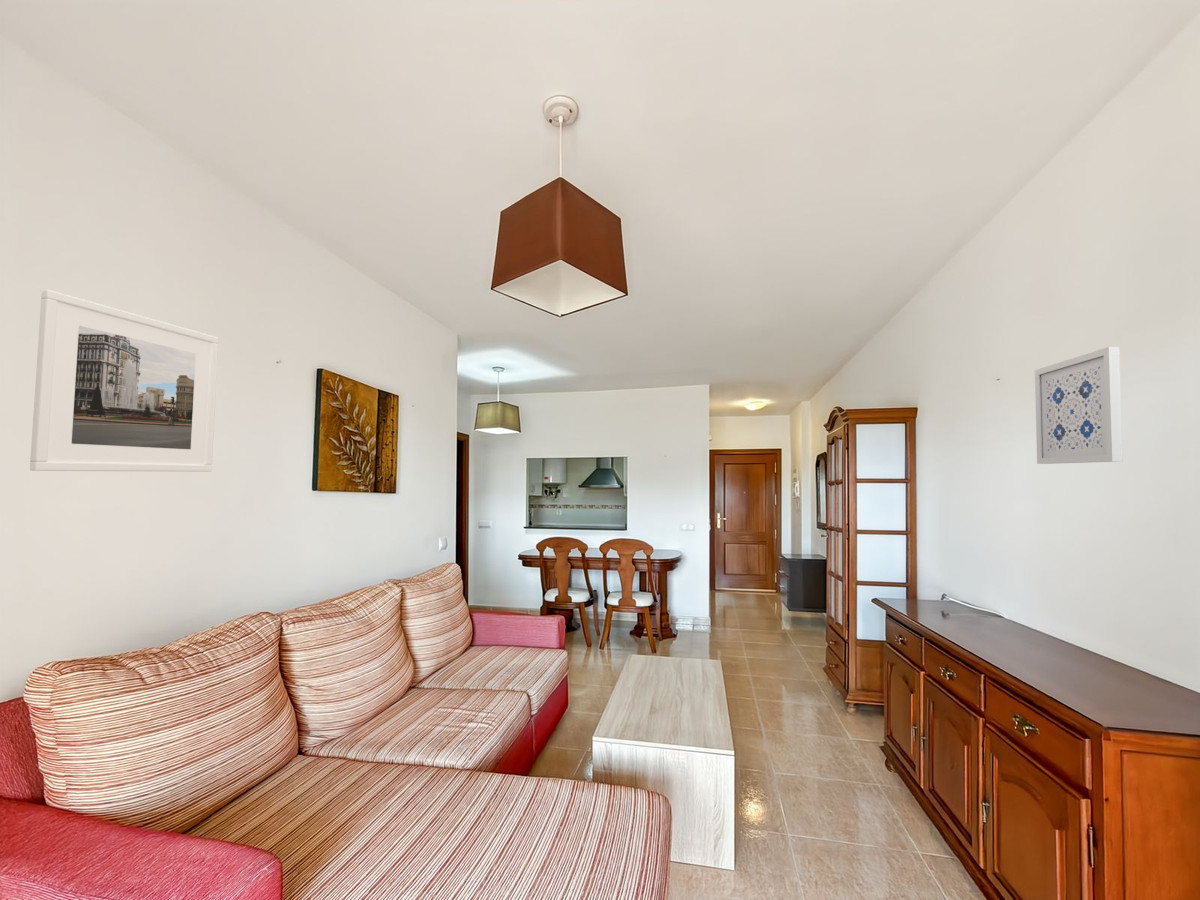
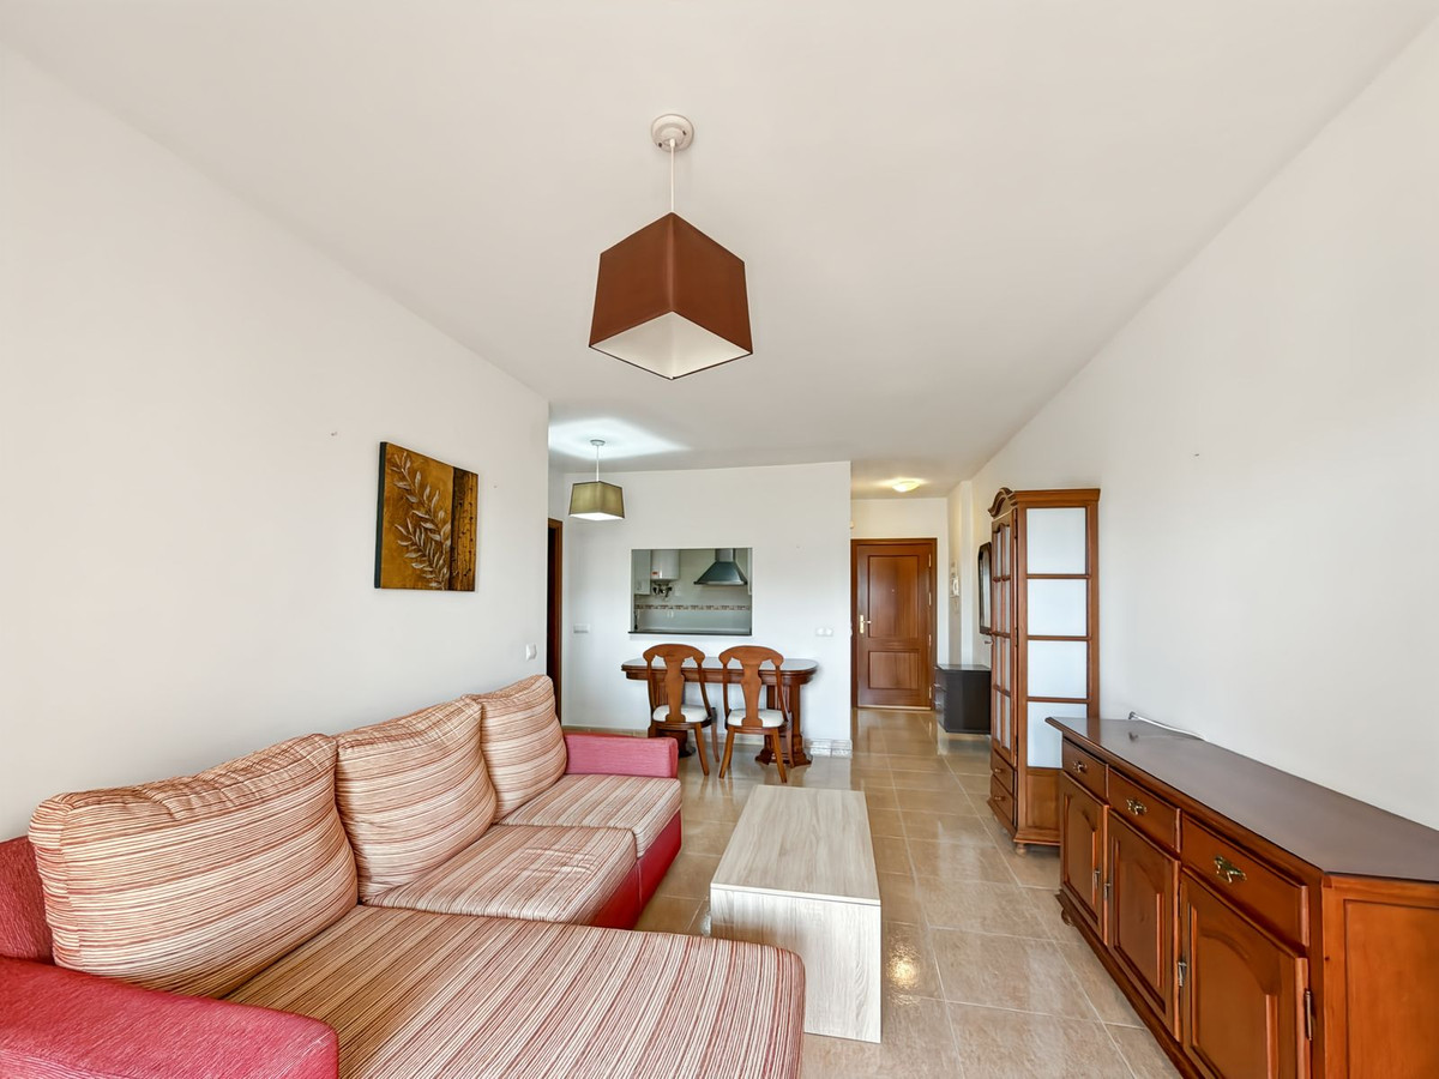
- wall art (1074, 410)
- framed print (138, 393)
